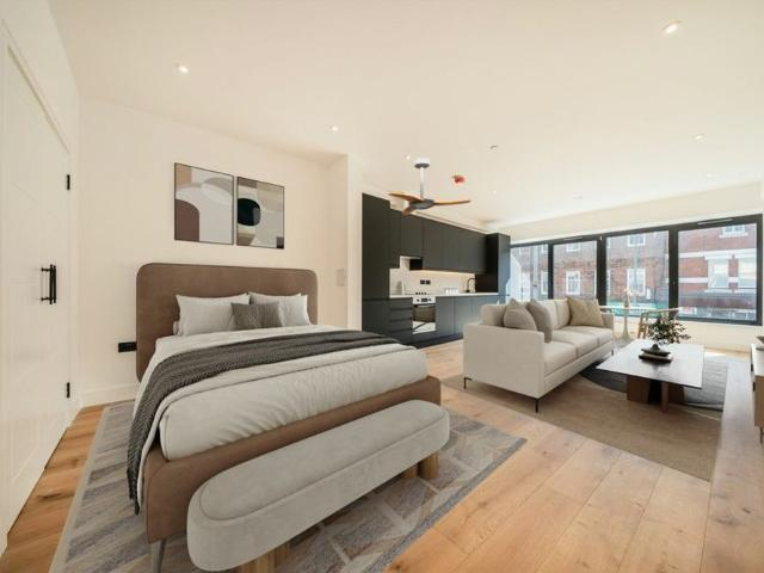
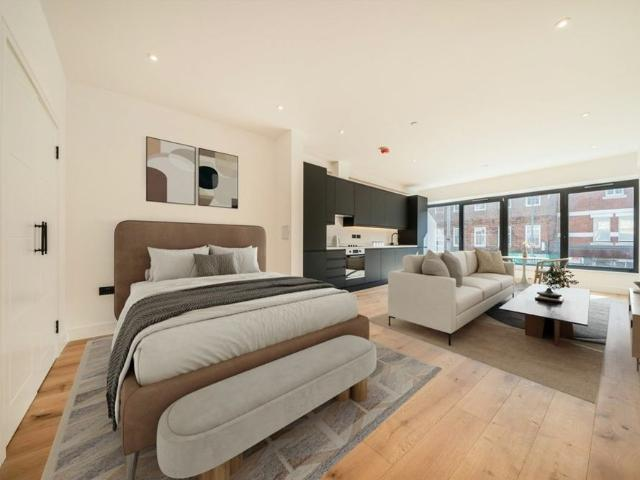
- ceiling fan (423, 184)
